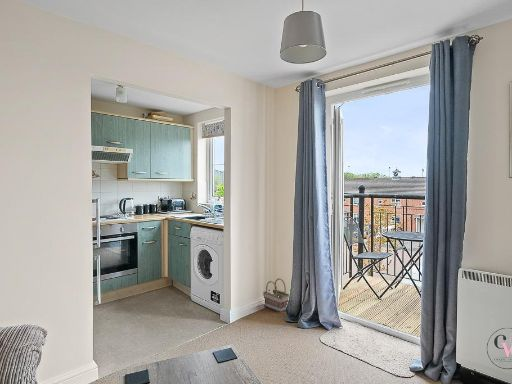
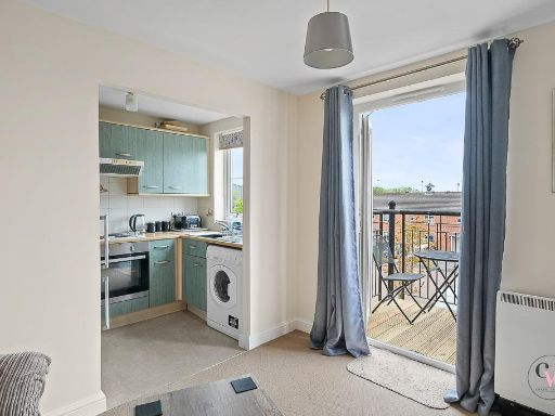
- basket (276, 293)
